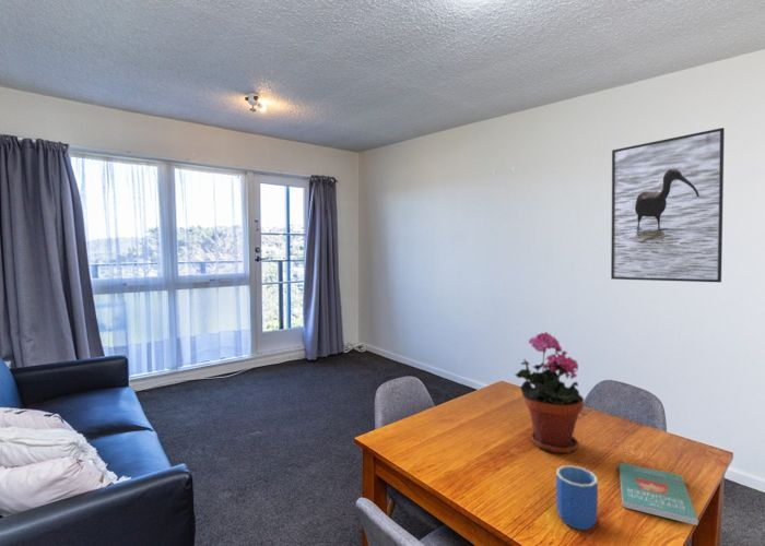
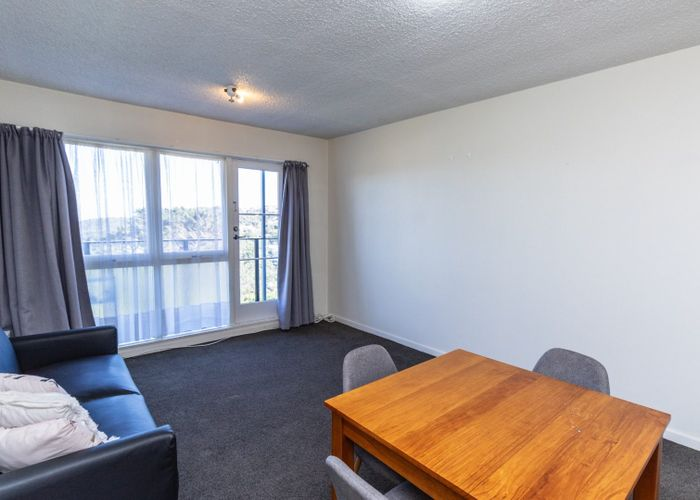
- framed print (661, 211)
- book (654, 490)
- potted plant (551, 389)
- mug (574, 495)
